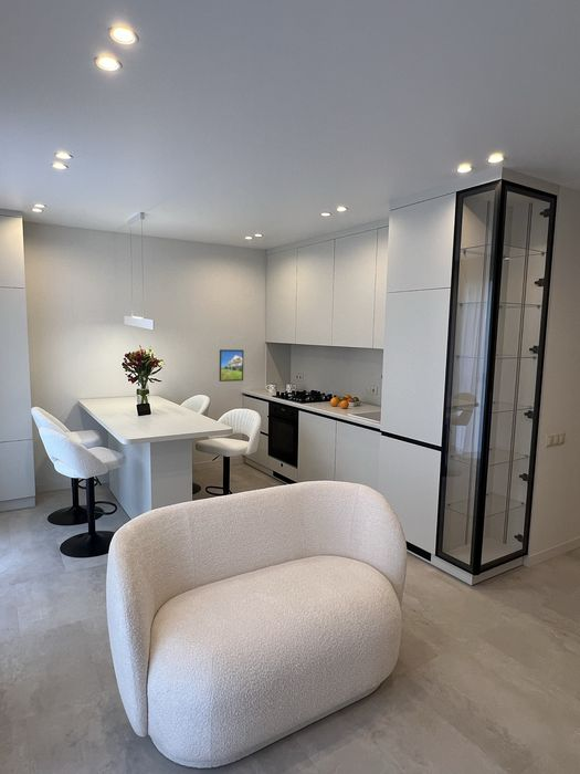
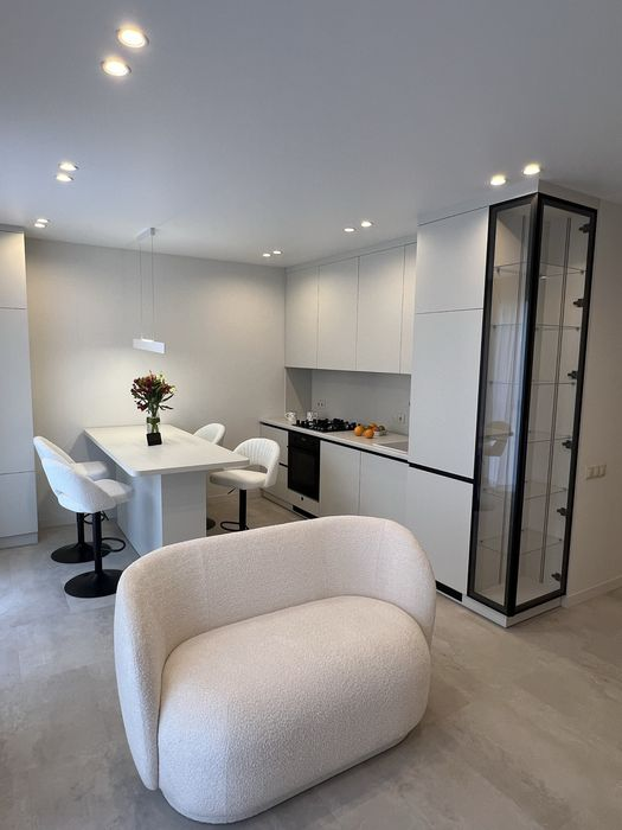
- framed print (231, 365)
